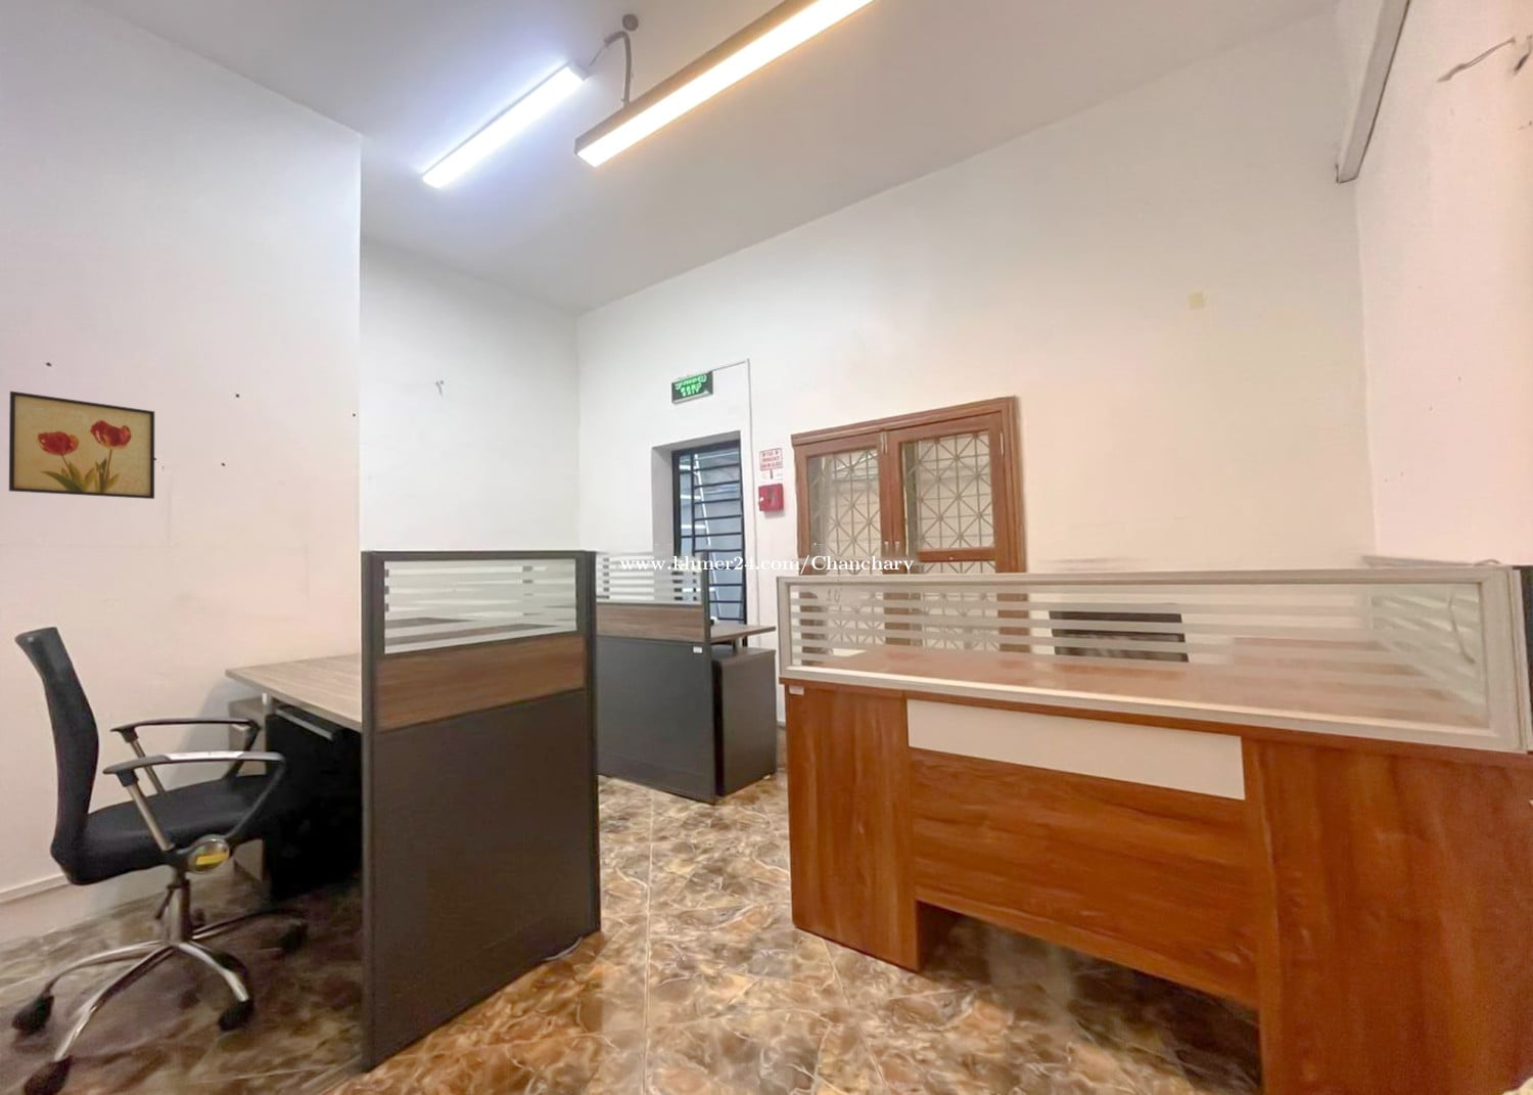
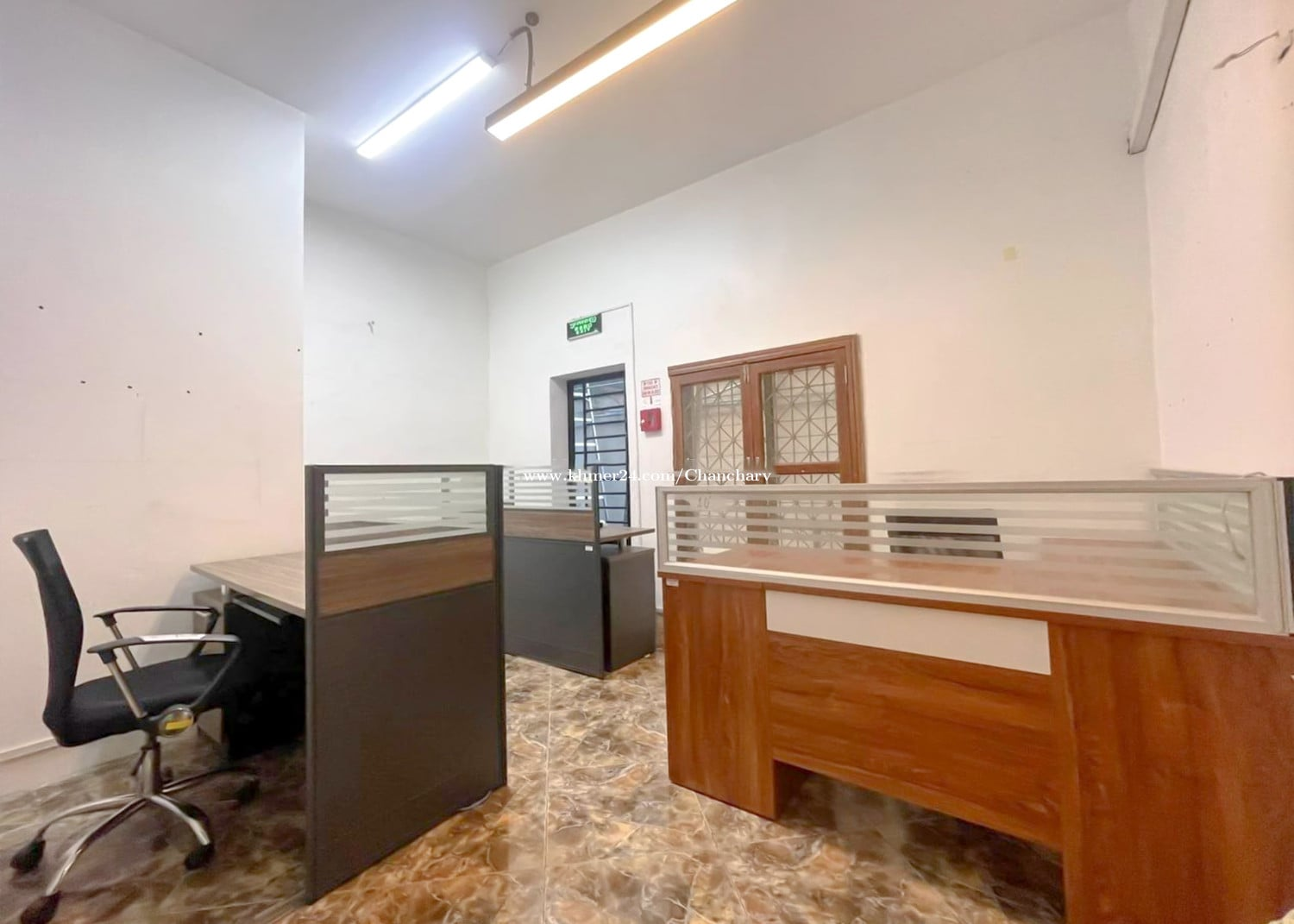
- wall art (85, 449)
